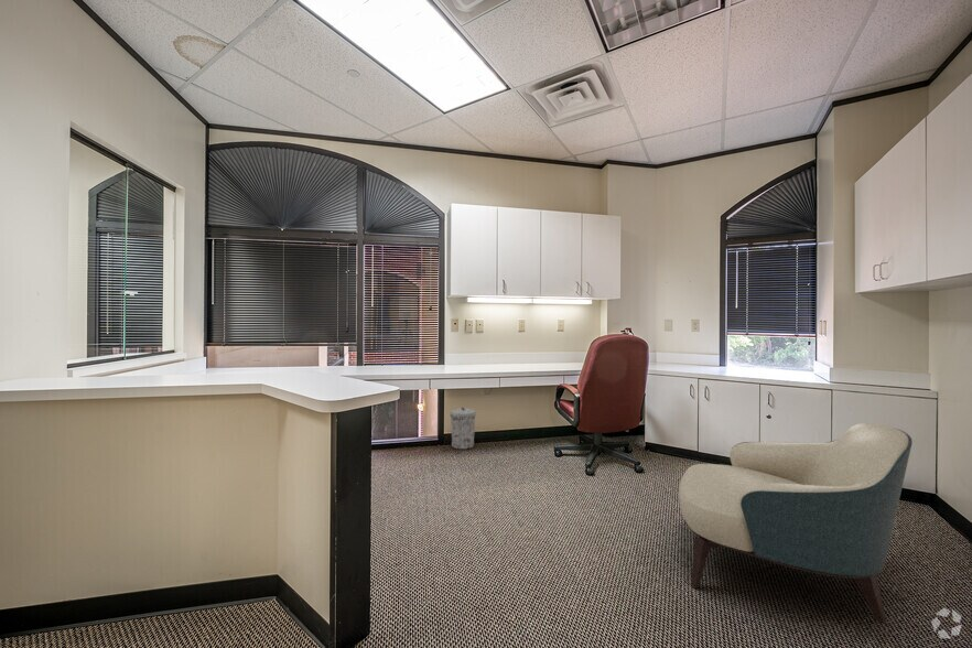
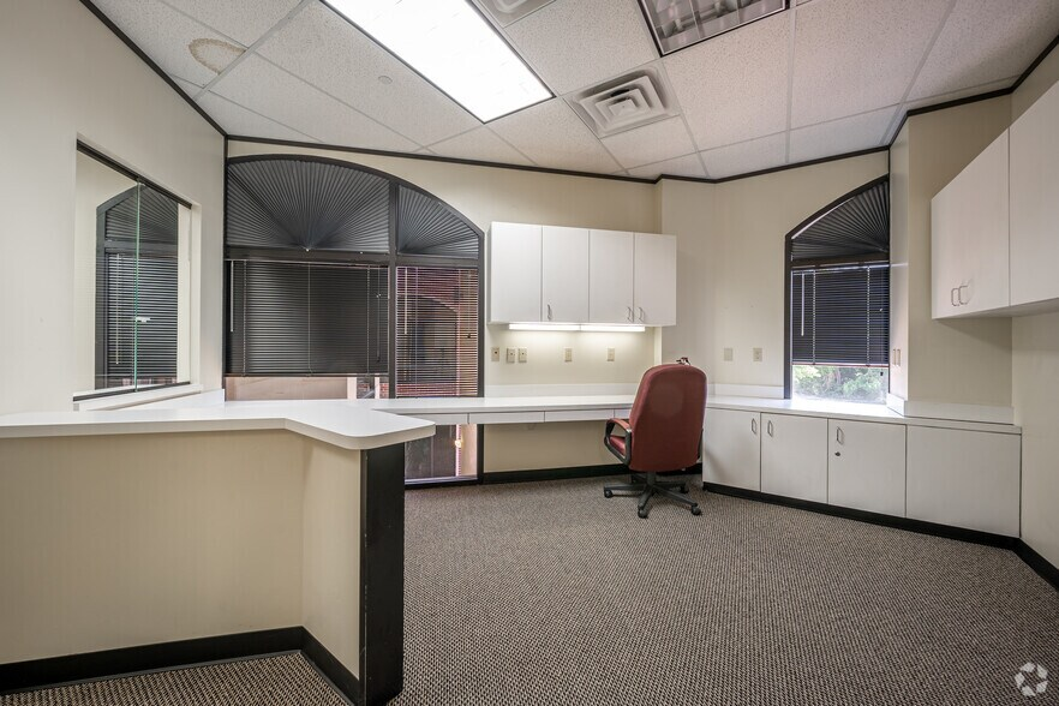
- trash can (463, 426)
- armchair (778, 493)
